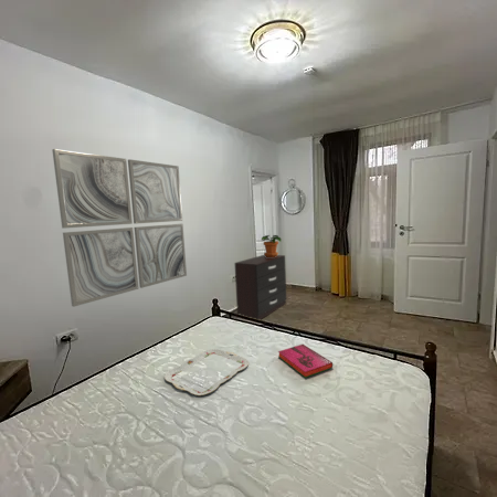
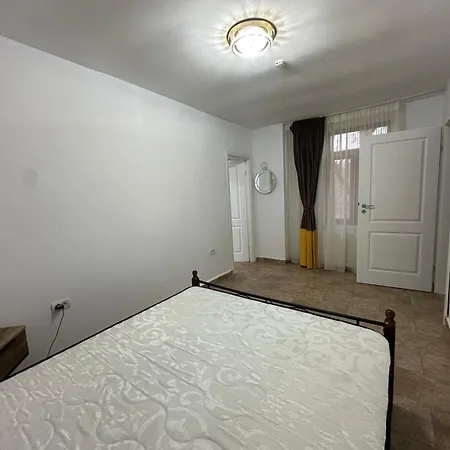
- potted plant (271, 245)
- serving tray (203, 359)
- wall art (134, 223)
- hardback book (304, 359)
- dresser (263, 285)
